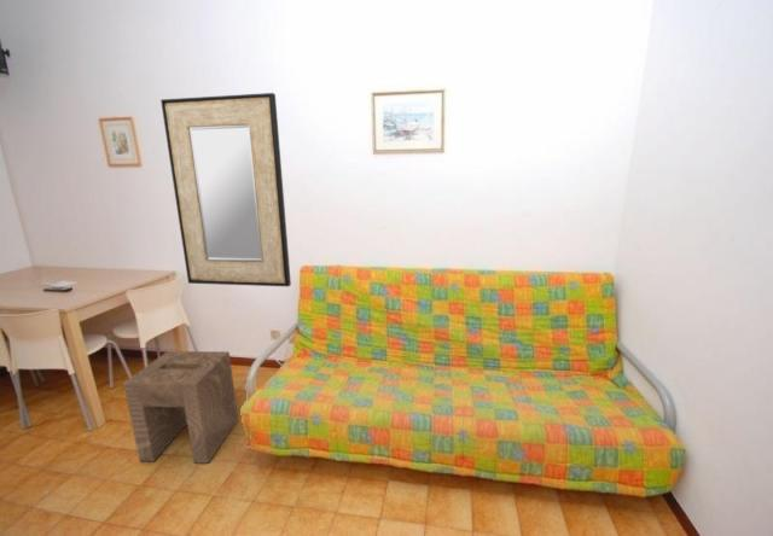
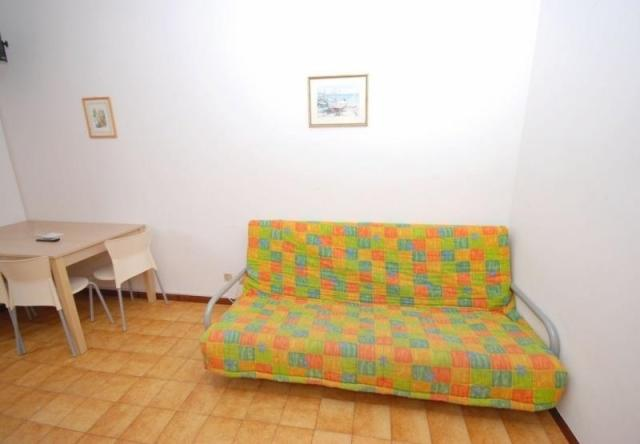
- stool (186, 403)
- home mirror (228, 196)
